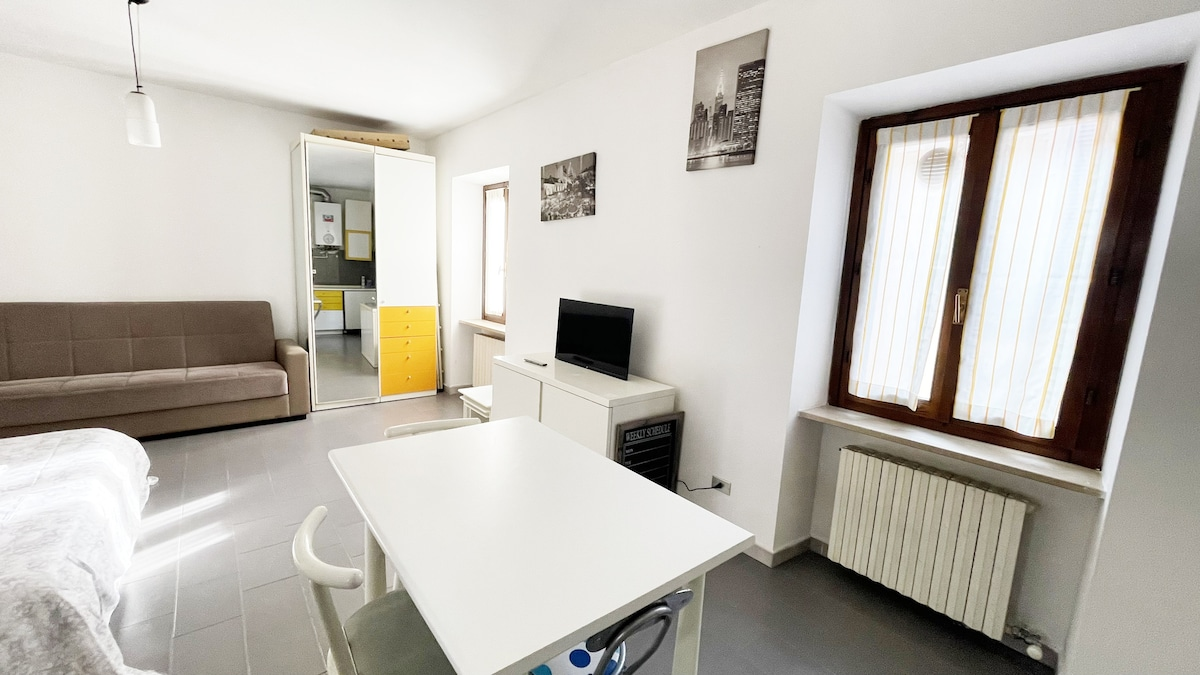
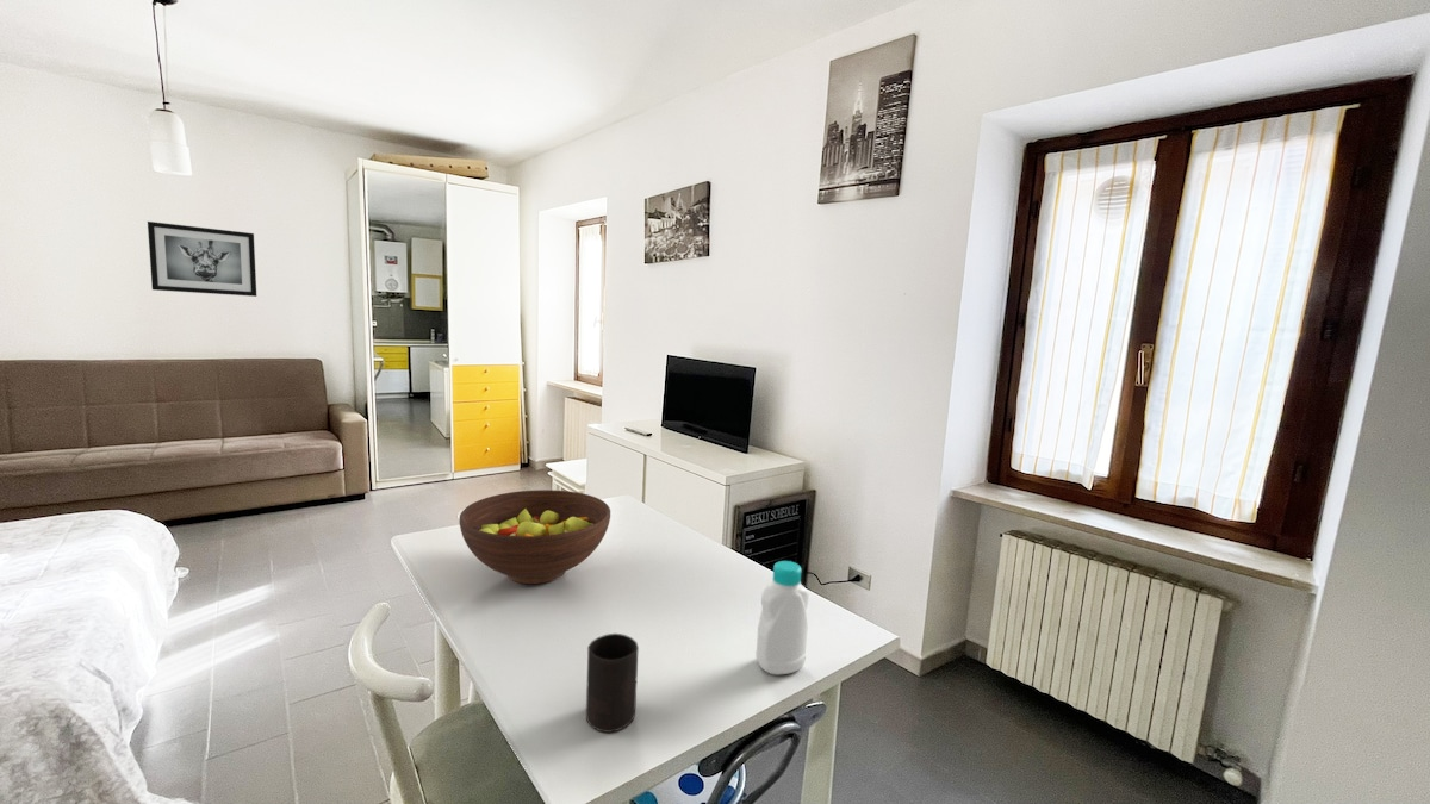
+ bottle (783, 615)
+ wall art (204, 260)
+ cup (611, 680)
+ fruit bowl (536, 542)
